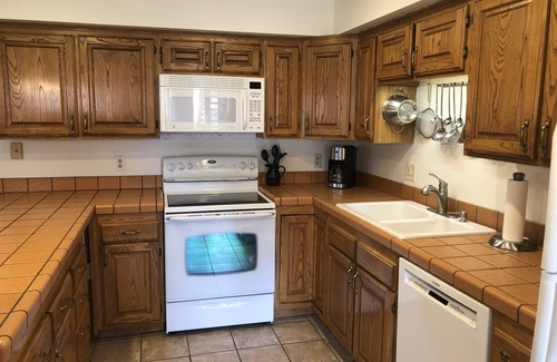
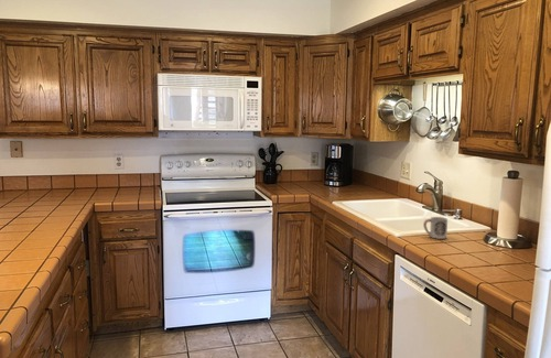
+ cup (434, 227)
